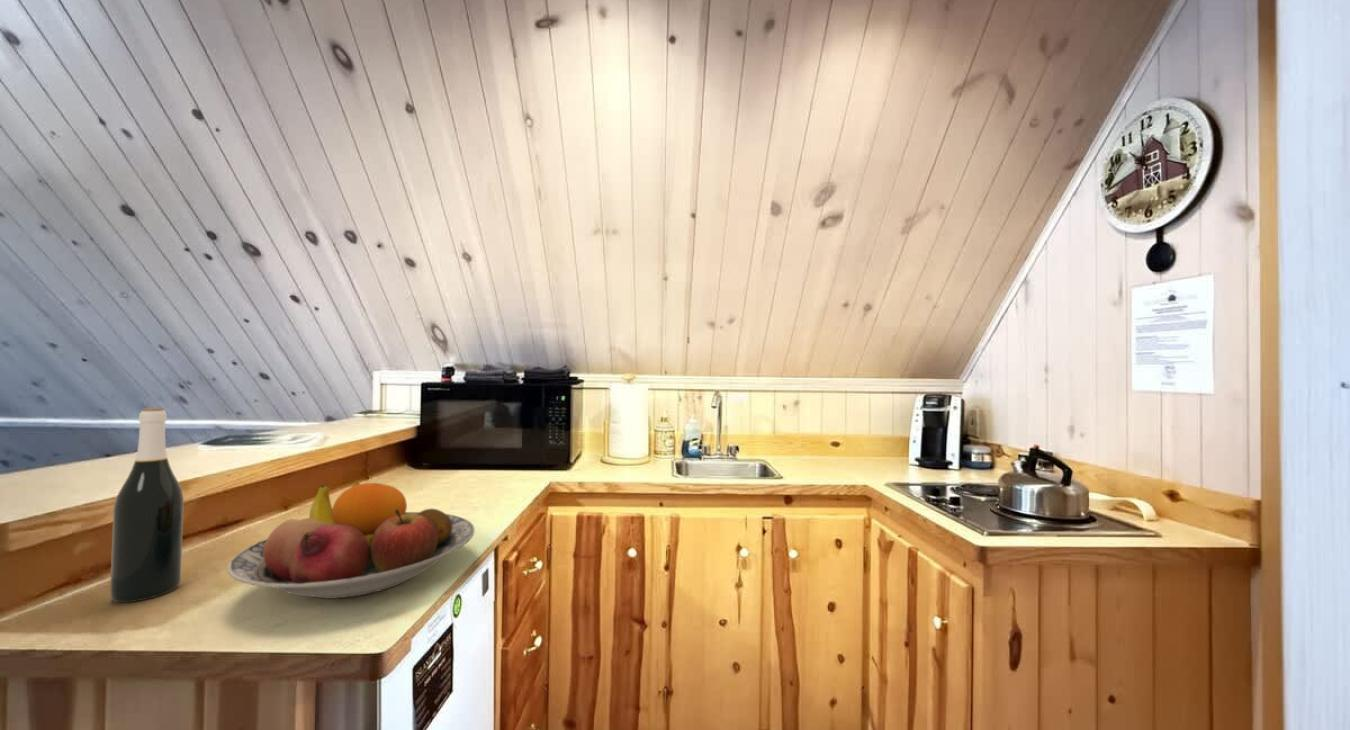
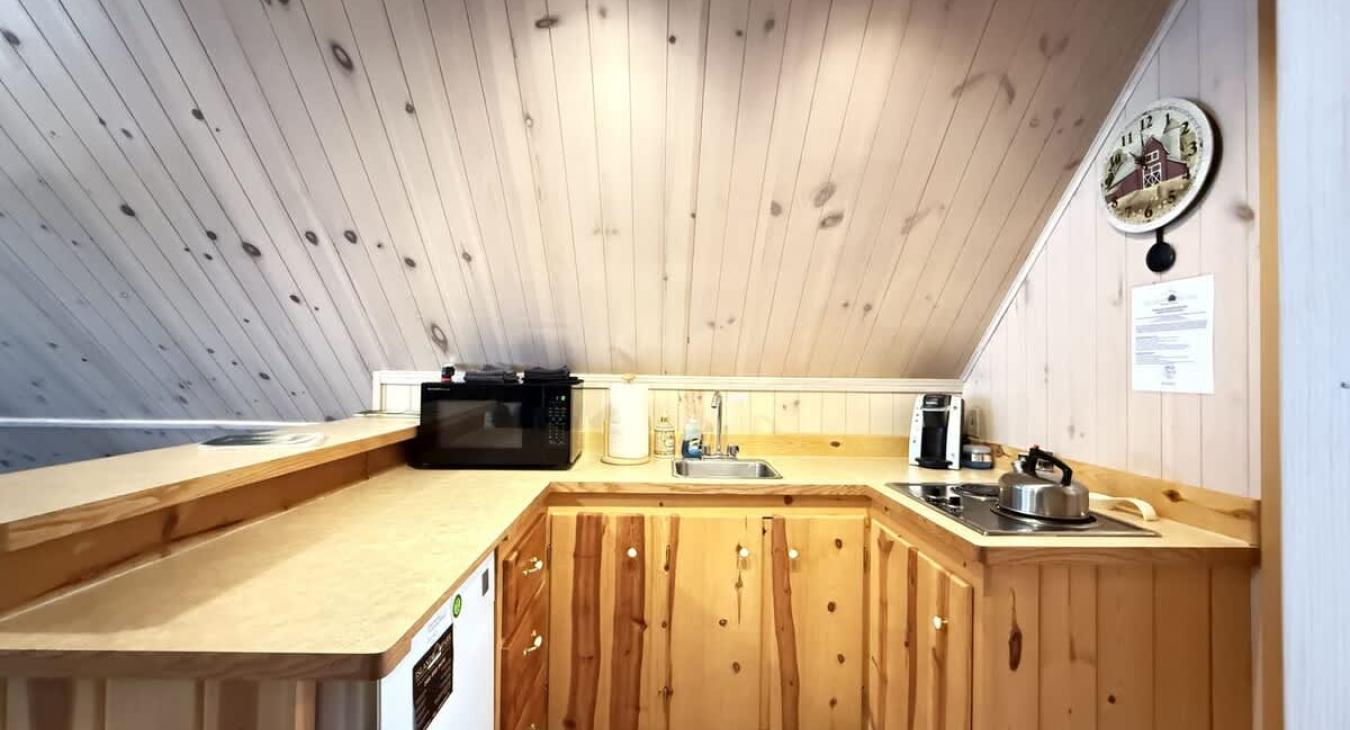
- fruit bowl (365, 532)
- wine bottle (149, 500)
